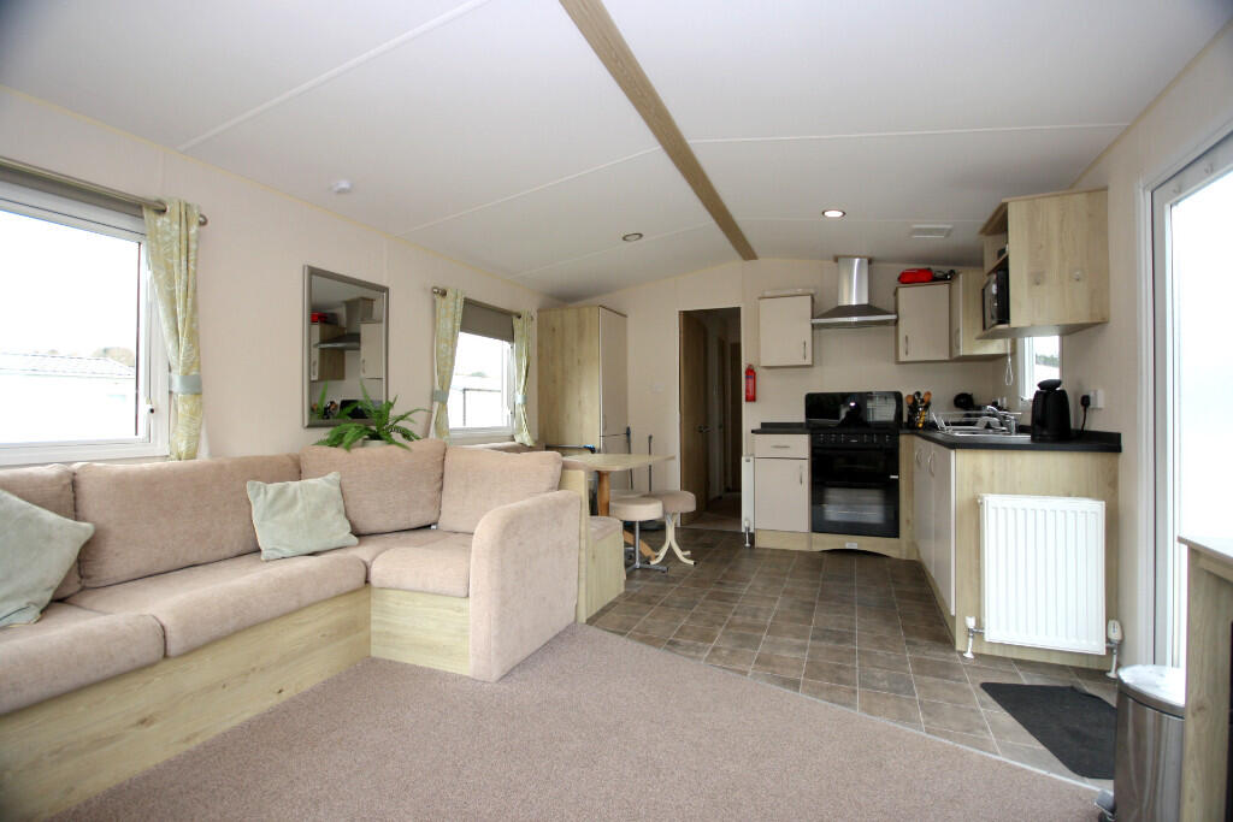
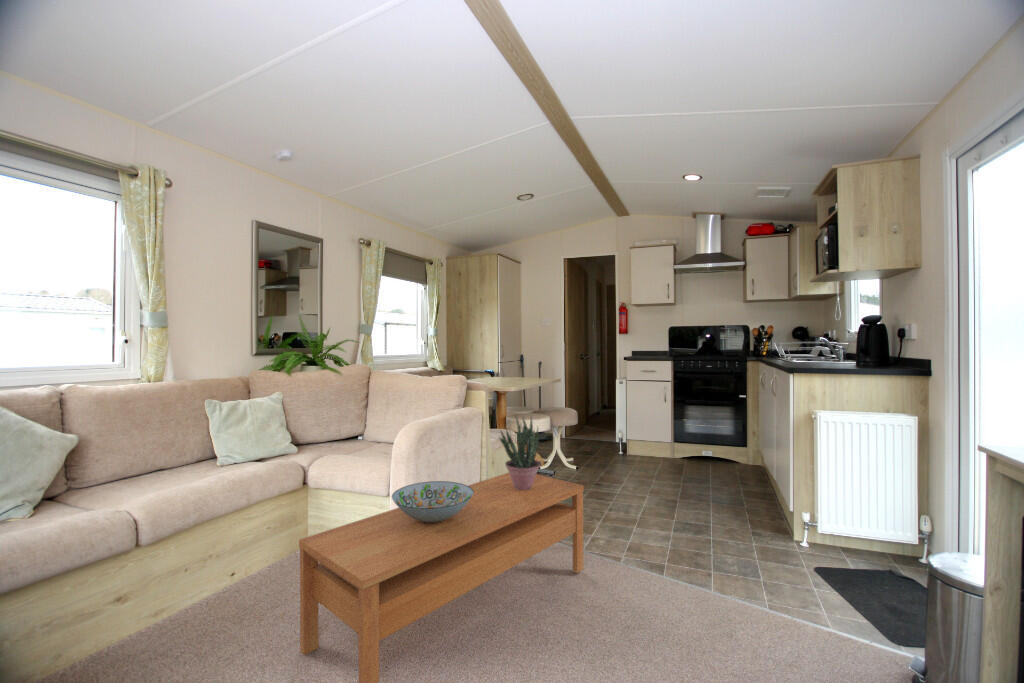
+ potted plant (519, 450)
+ coffee table (463, 556)
+ decorative bowl (433, 505)
